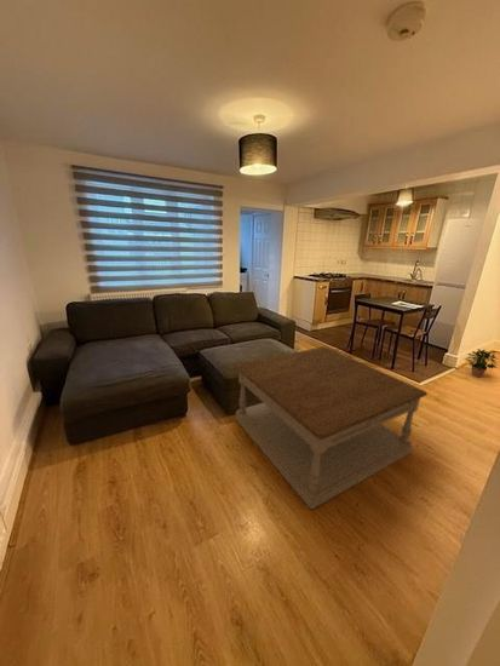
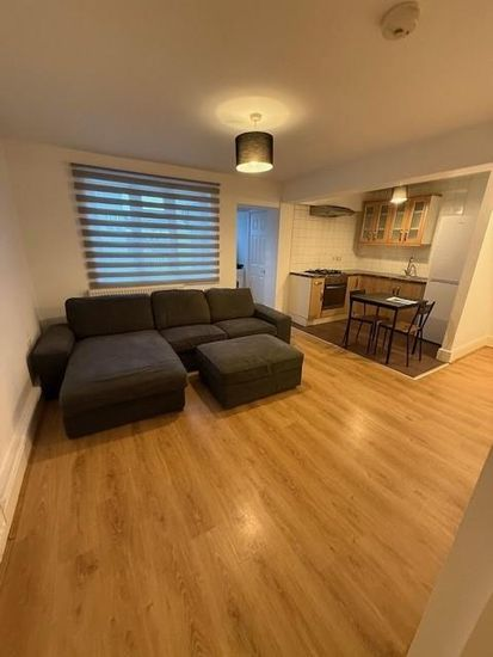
- potted plant (481, 361)
- coffee table (320, 407)
